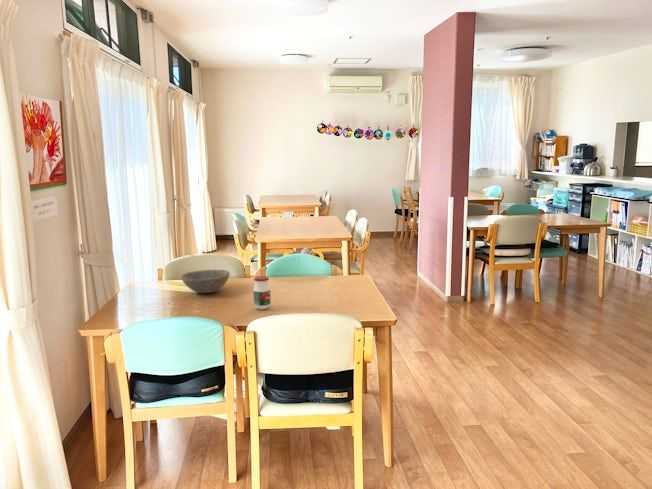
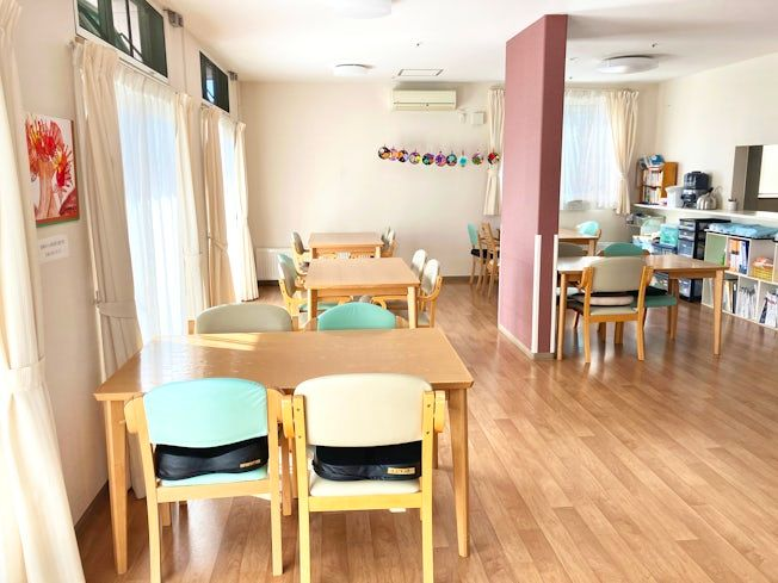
- jar (261, 292)
- bowl (206, 282)
